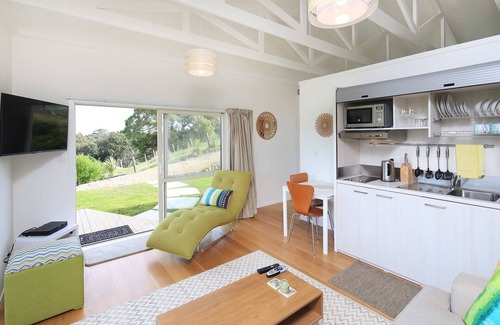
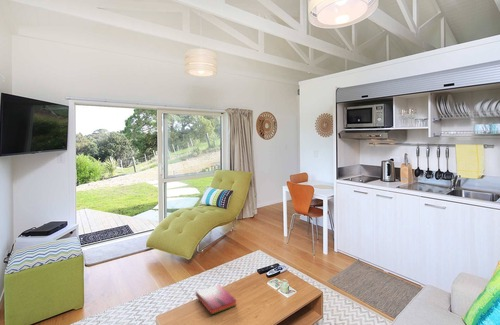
+ hardback book (215, 298)
